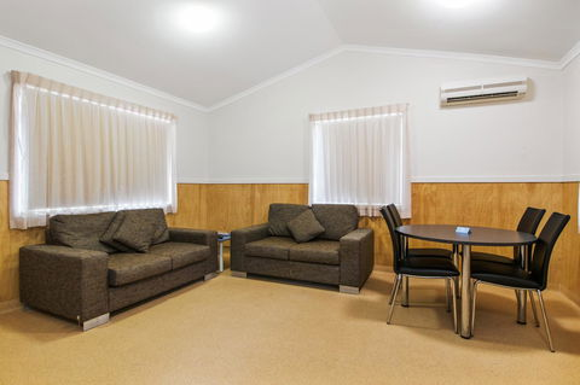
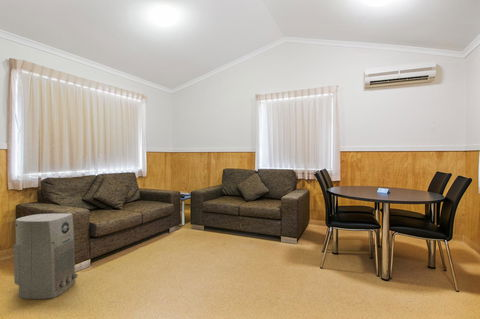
+ air purifier (45, 253)
